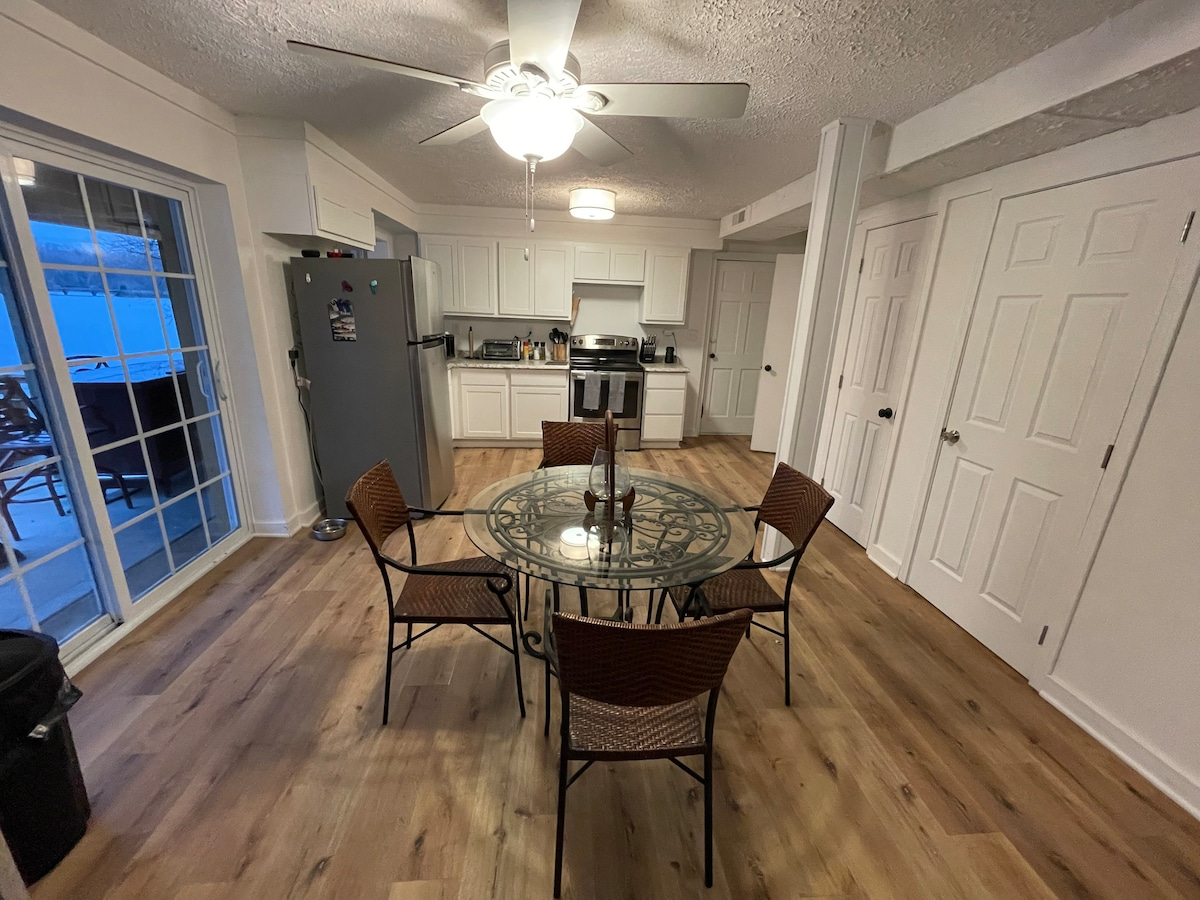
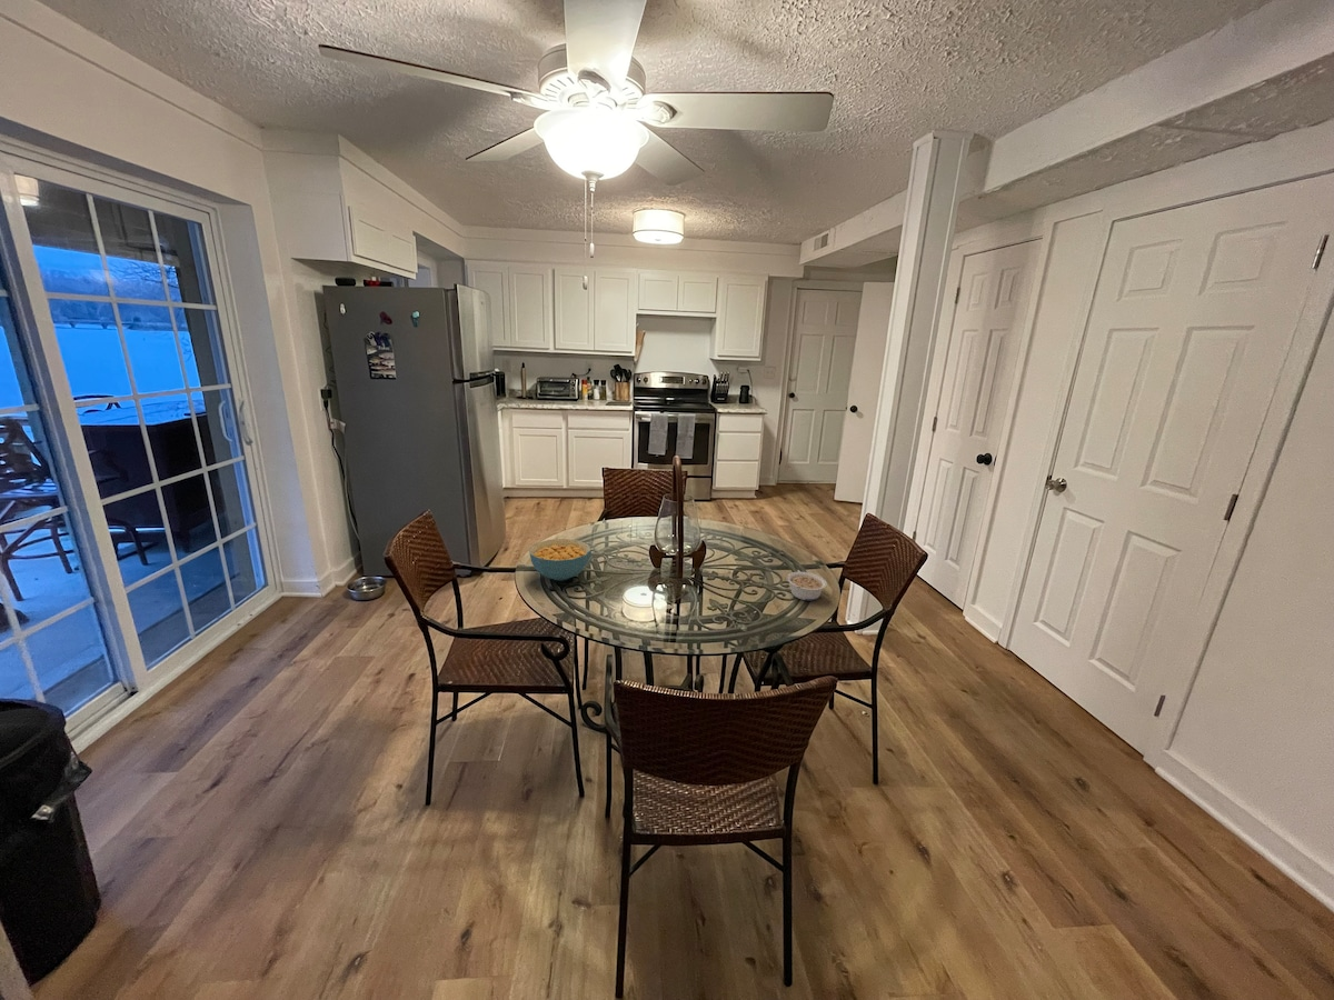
+ cereal bowl (560, 562)
+ legume (806, 586)
